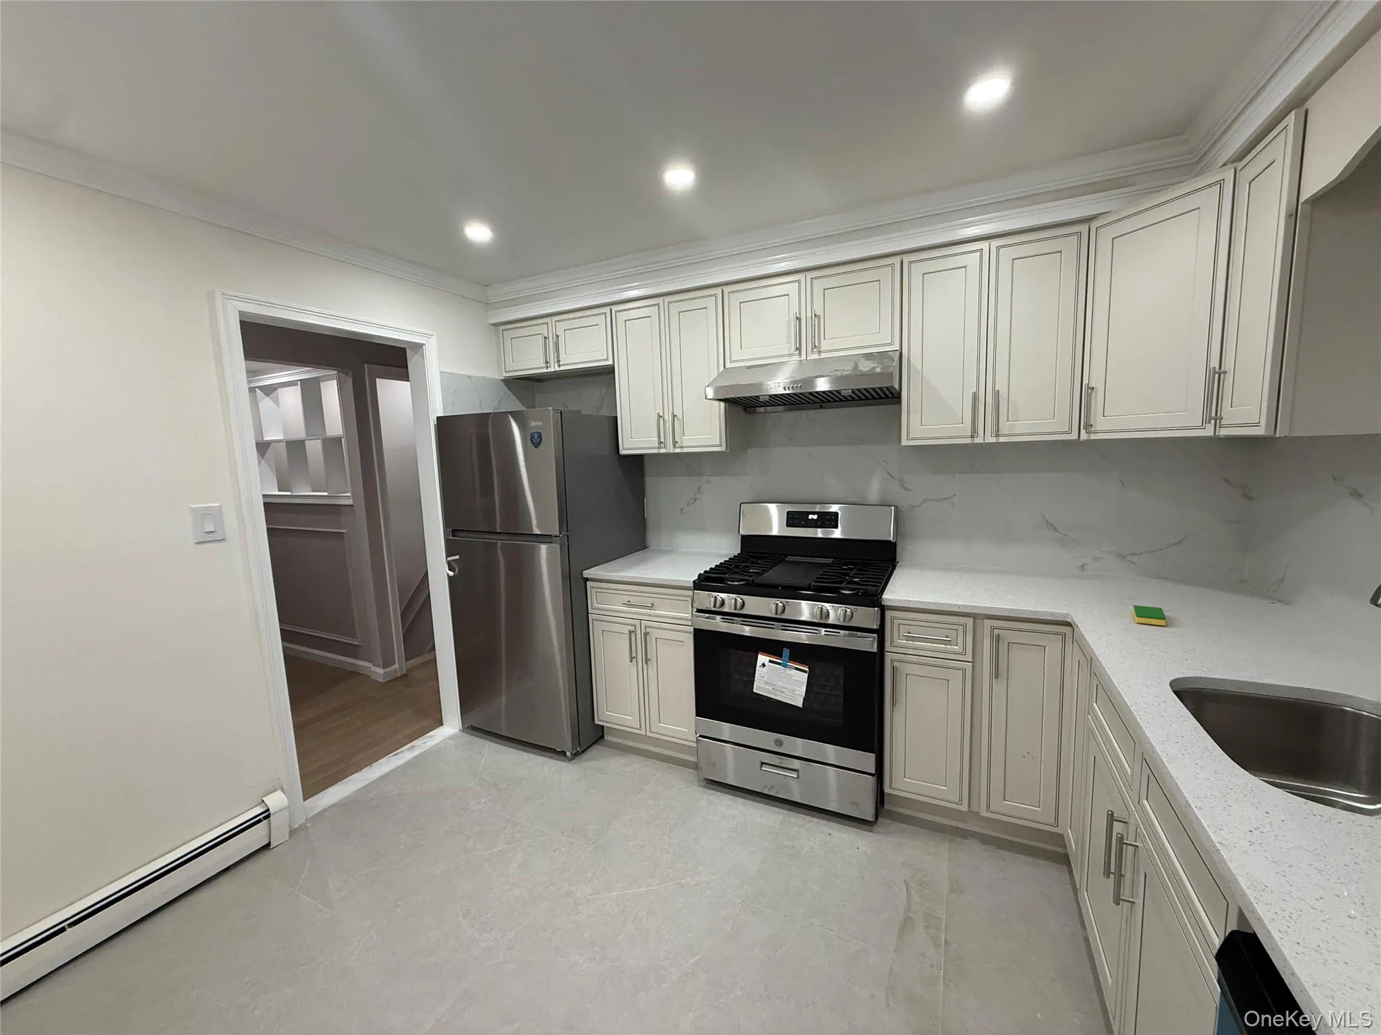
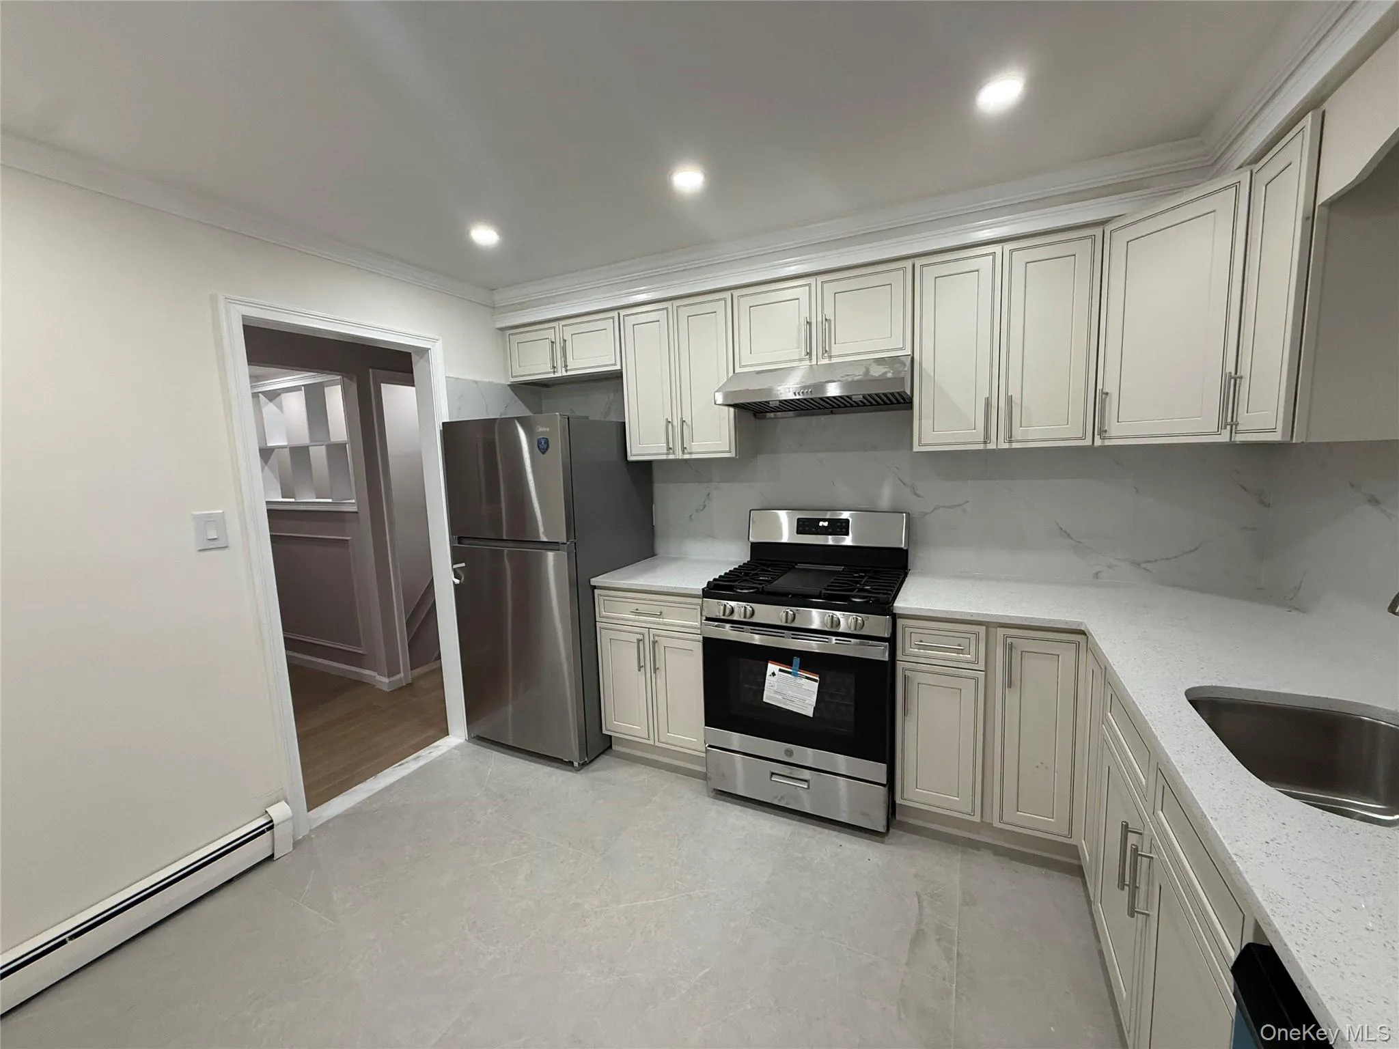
- dish sponge (1148, 614)
